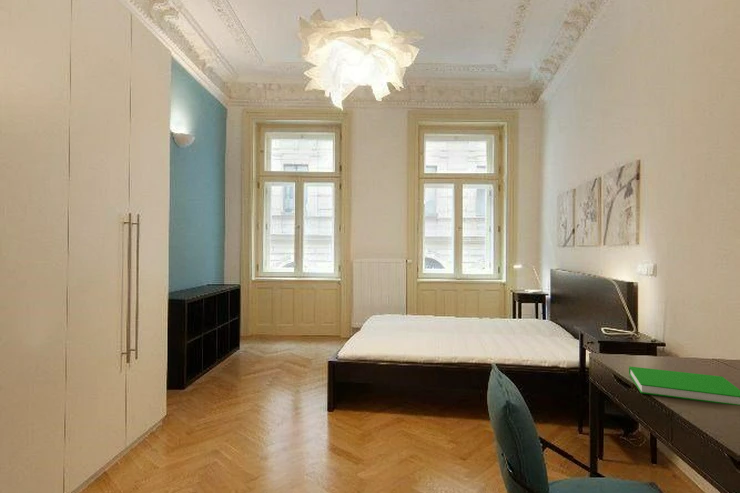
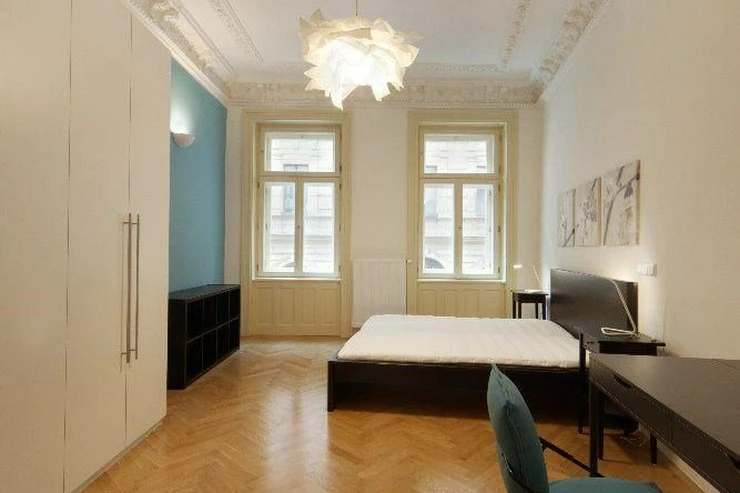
- book (682, 384)
